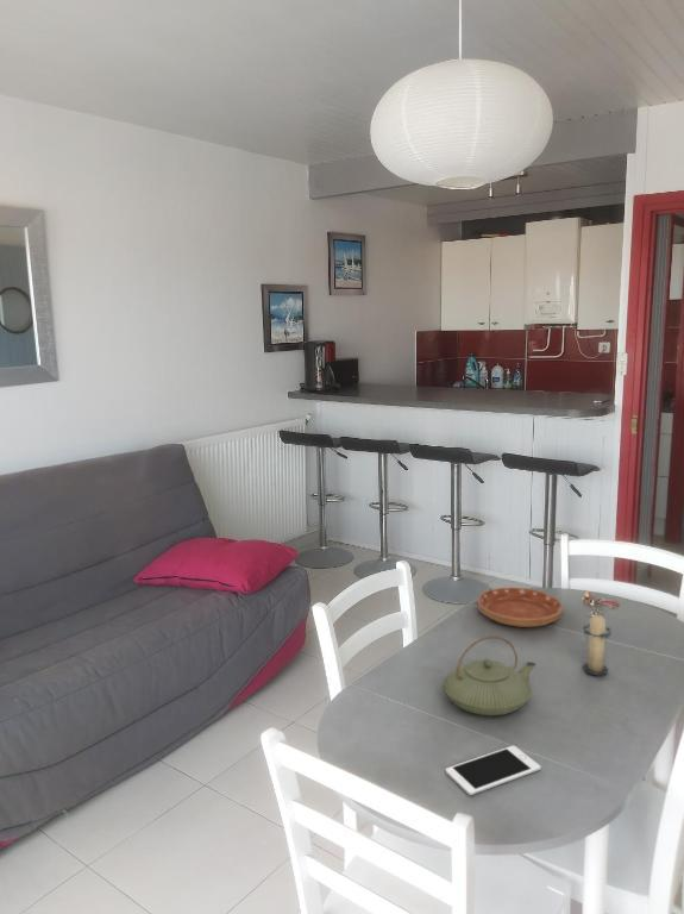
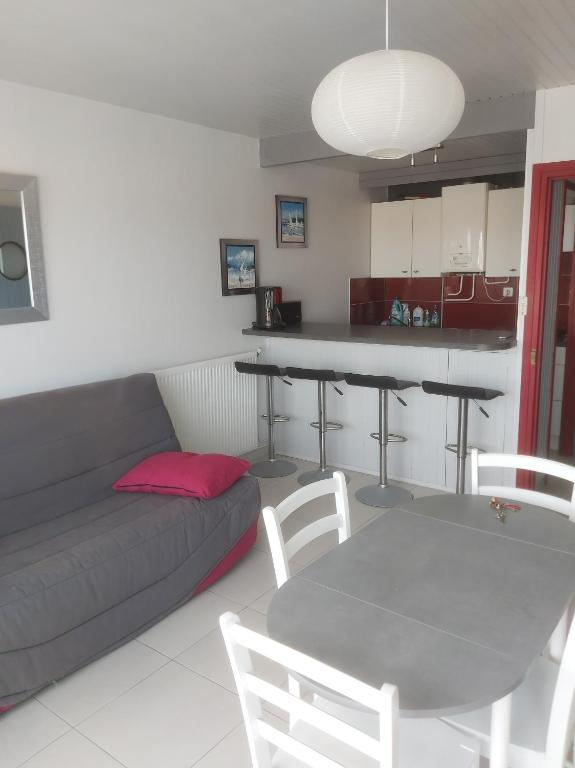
- saucer (519, 607)
- teapot (492, 668)
- candle (596, 640)
- cell phone (492, 769)
